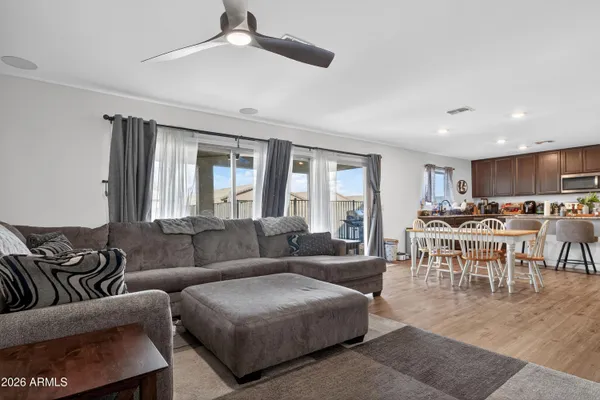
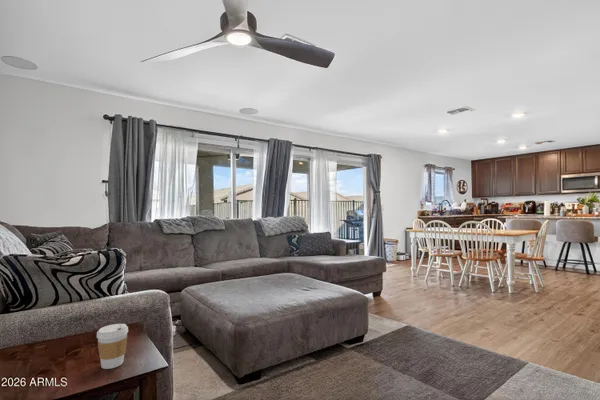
+ coffee cup (112, 345)
